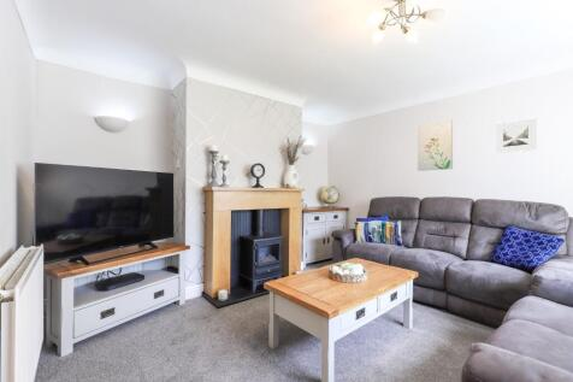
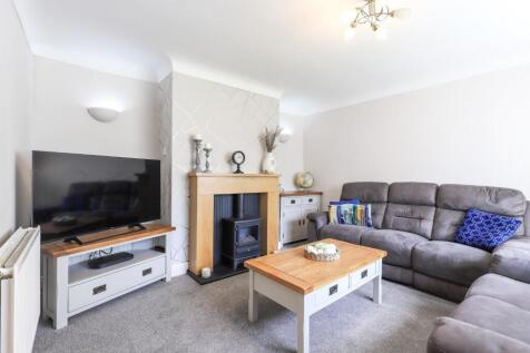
- wall art (433, 146)
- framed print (515, 136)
